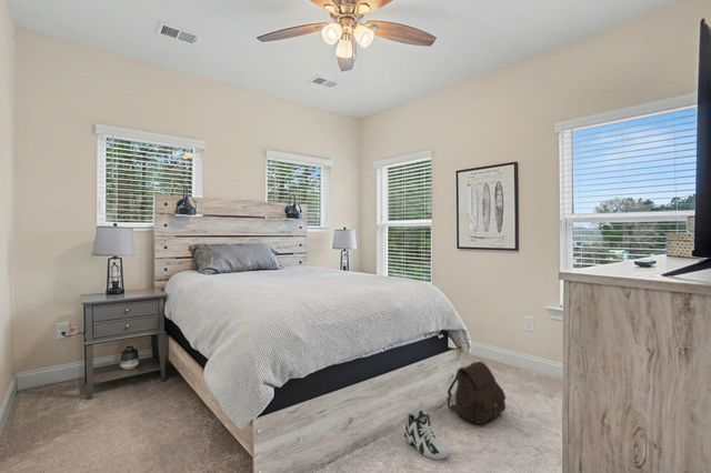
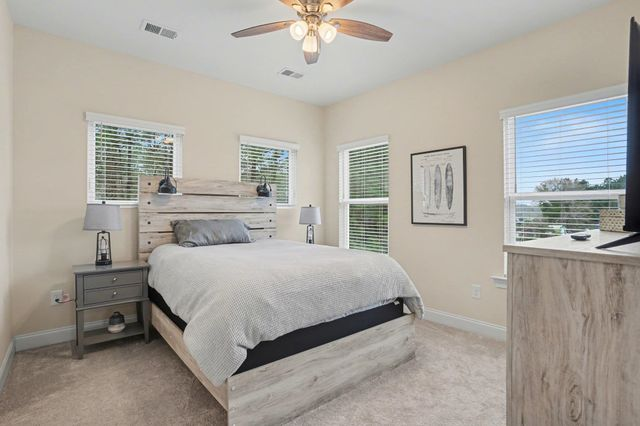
- satchel (474, 389)
- sneaker (425, 431)
